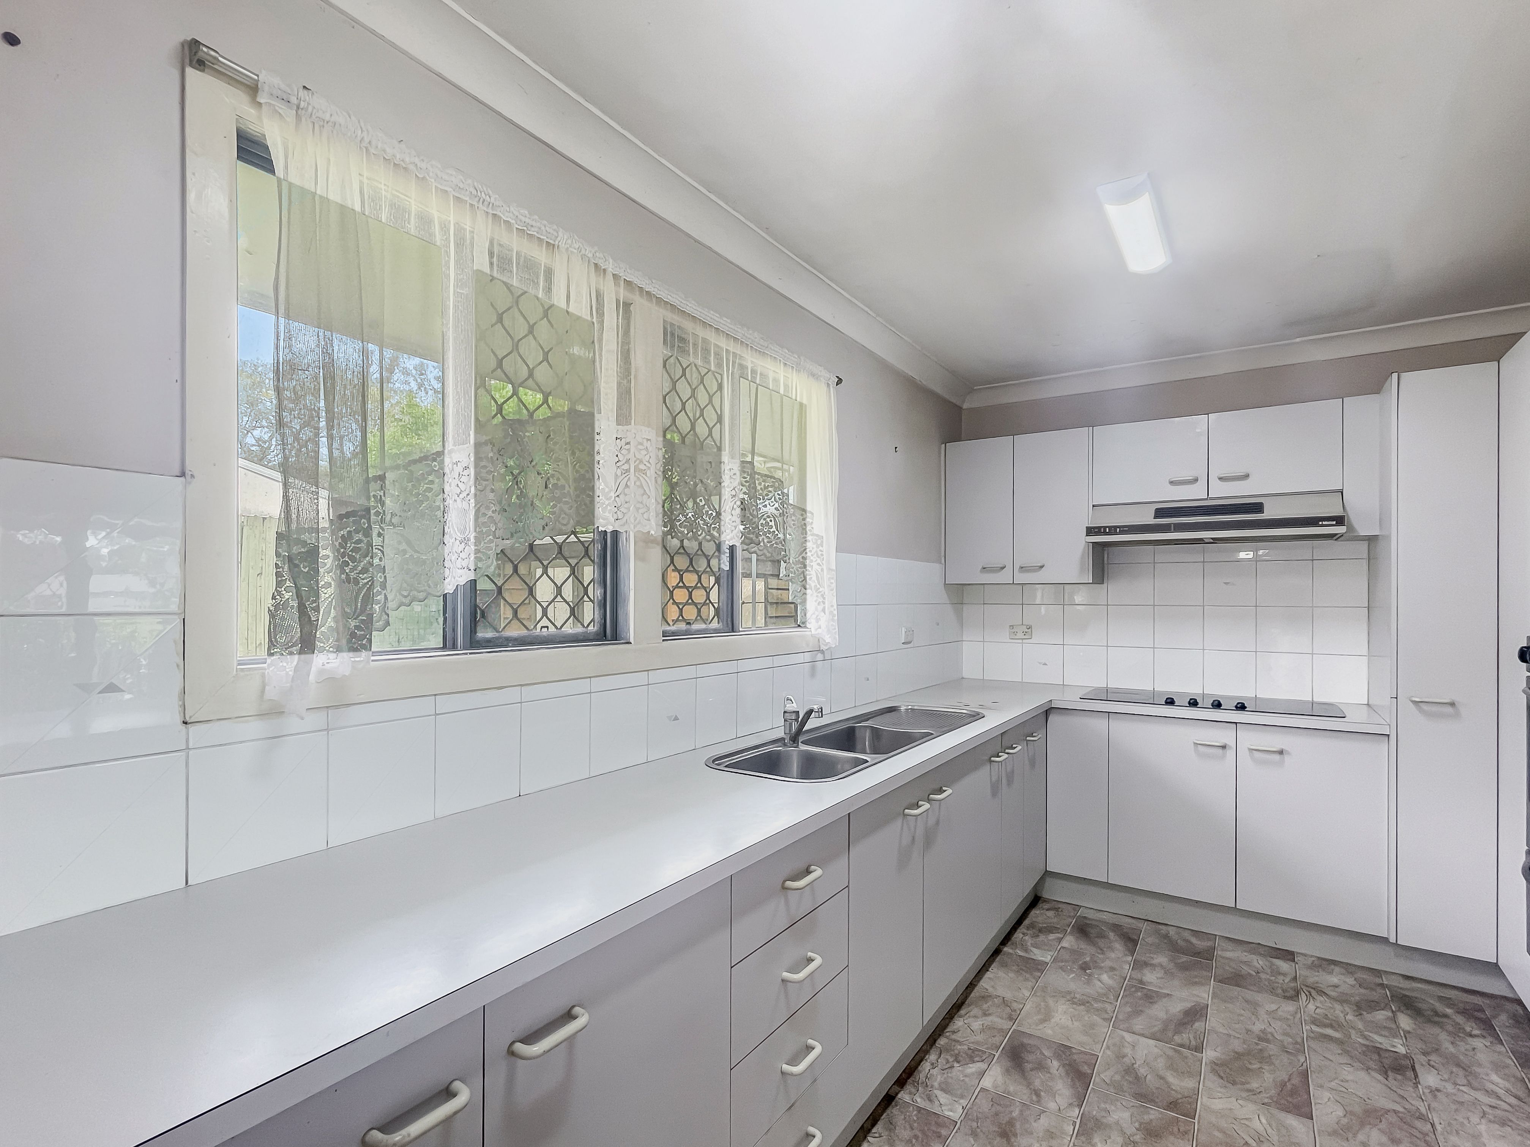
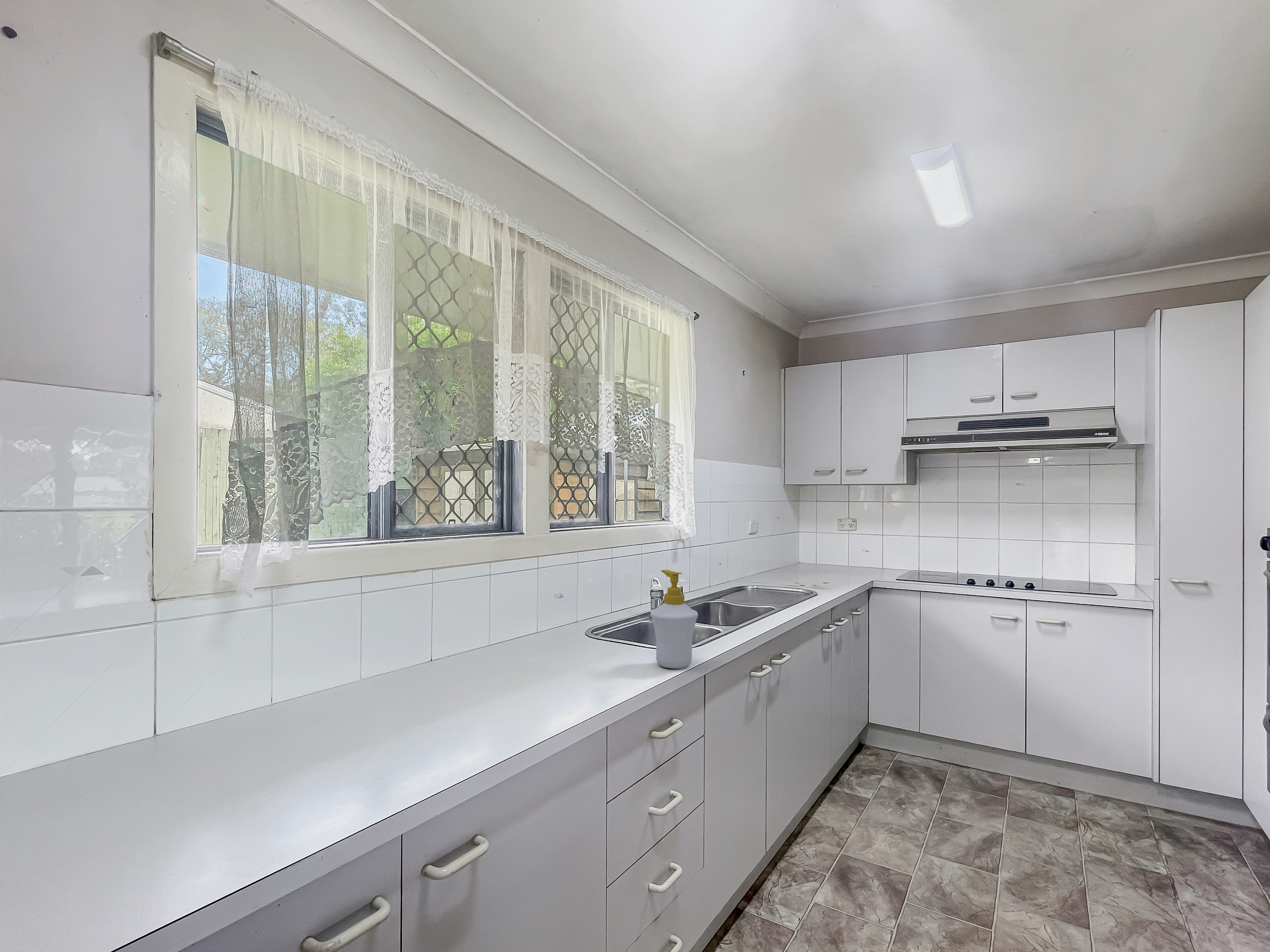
+ soap bottle (674, 618)
